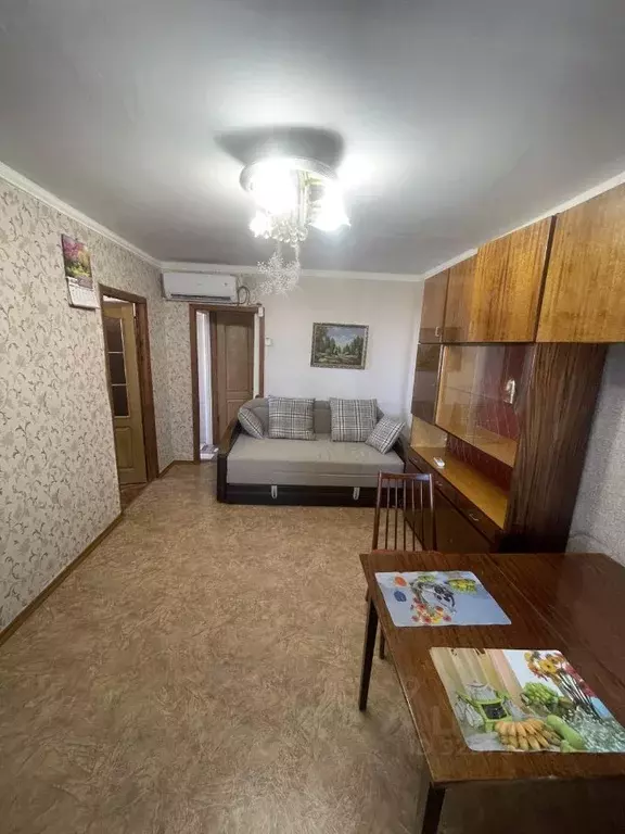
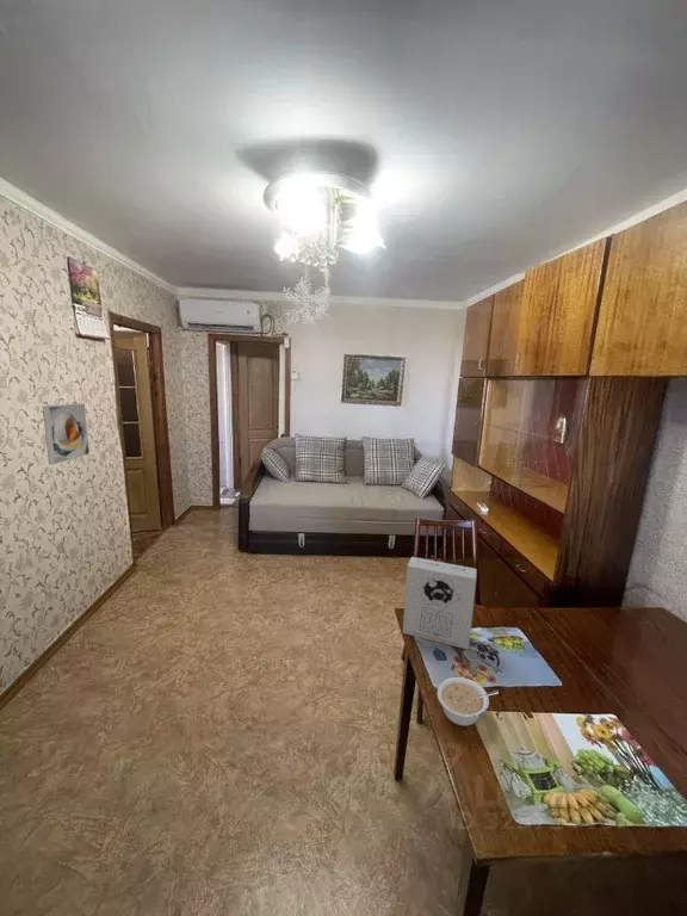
+ cereal box (439, 601)
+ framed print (67, 432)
+ legume (463, 700)
